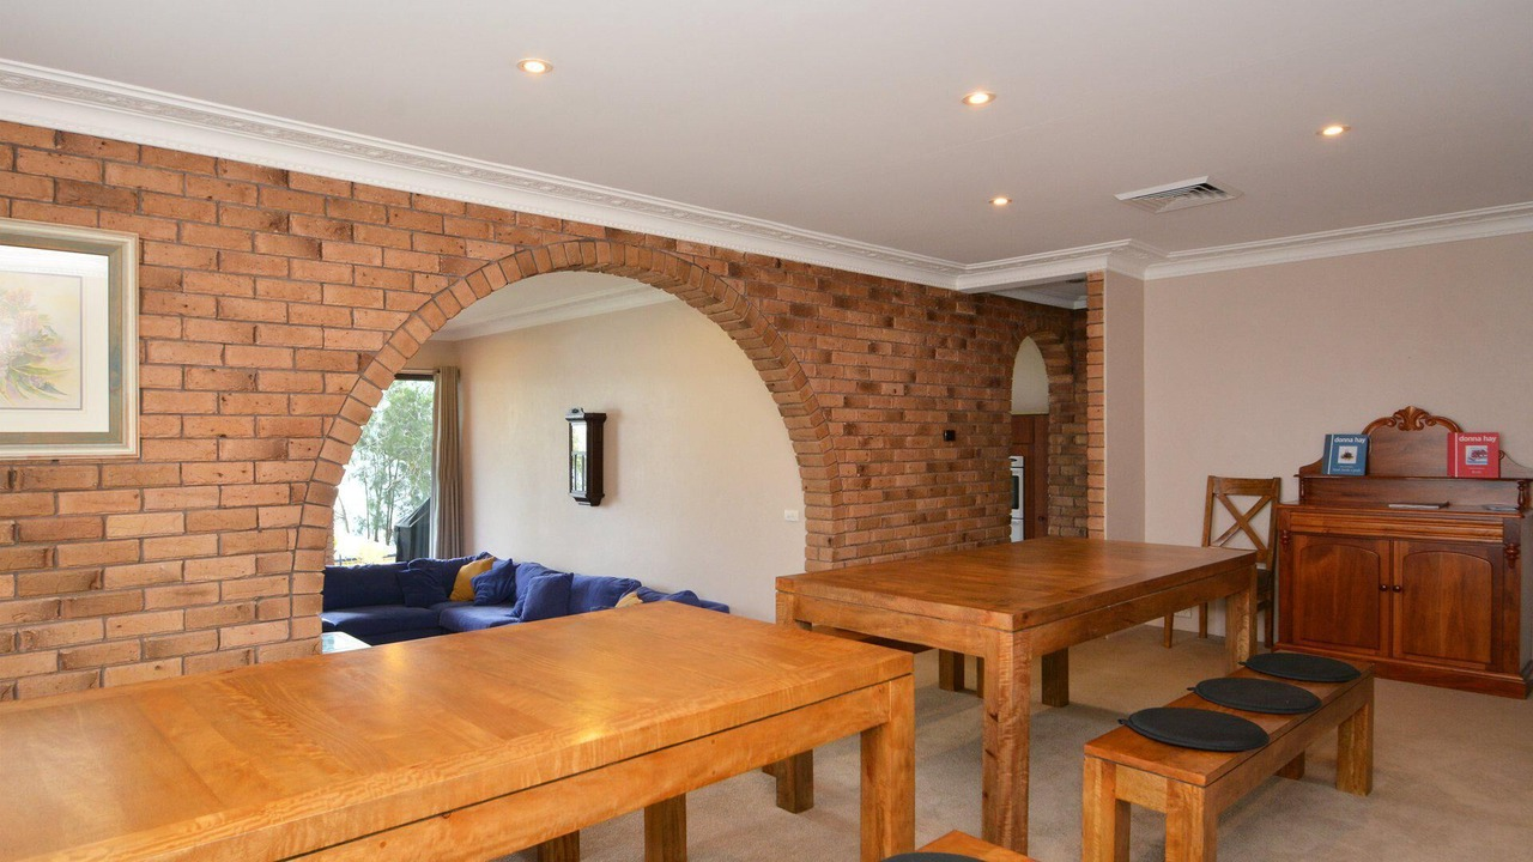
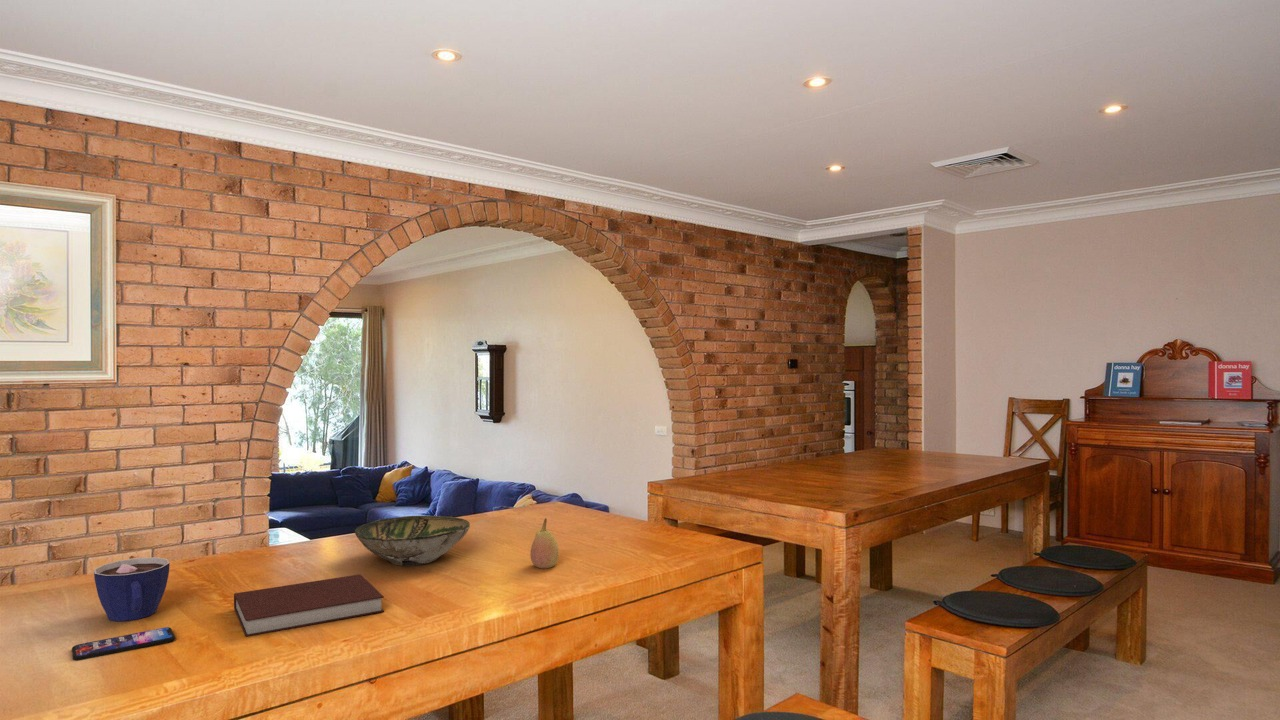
+ fruit (544, 543)
+ bowl (413, 542)
+ cup (133, 592)
+ smartphone (124, 643)
+ notebook (308, 602)
